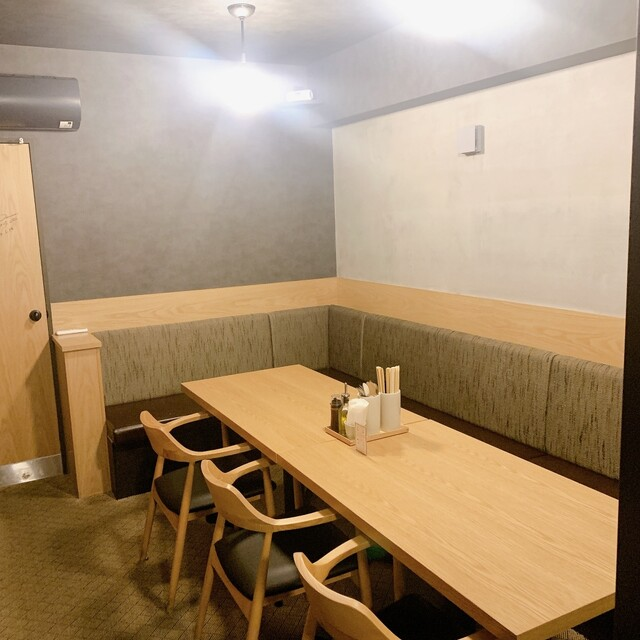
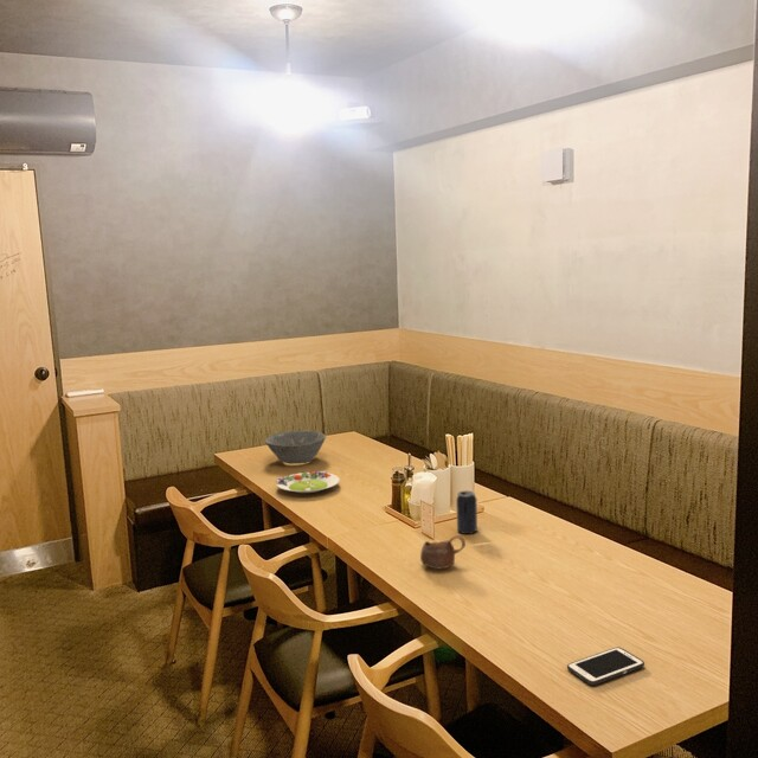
+ cell phone (605, 666)
+ bowl (295, 448)
+ salad plate (308, 482)
+ beverage can (467, 512)
+ cup (441, 551)
